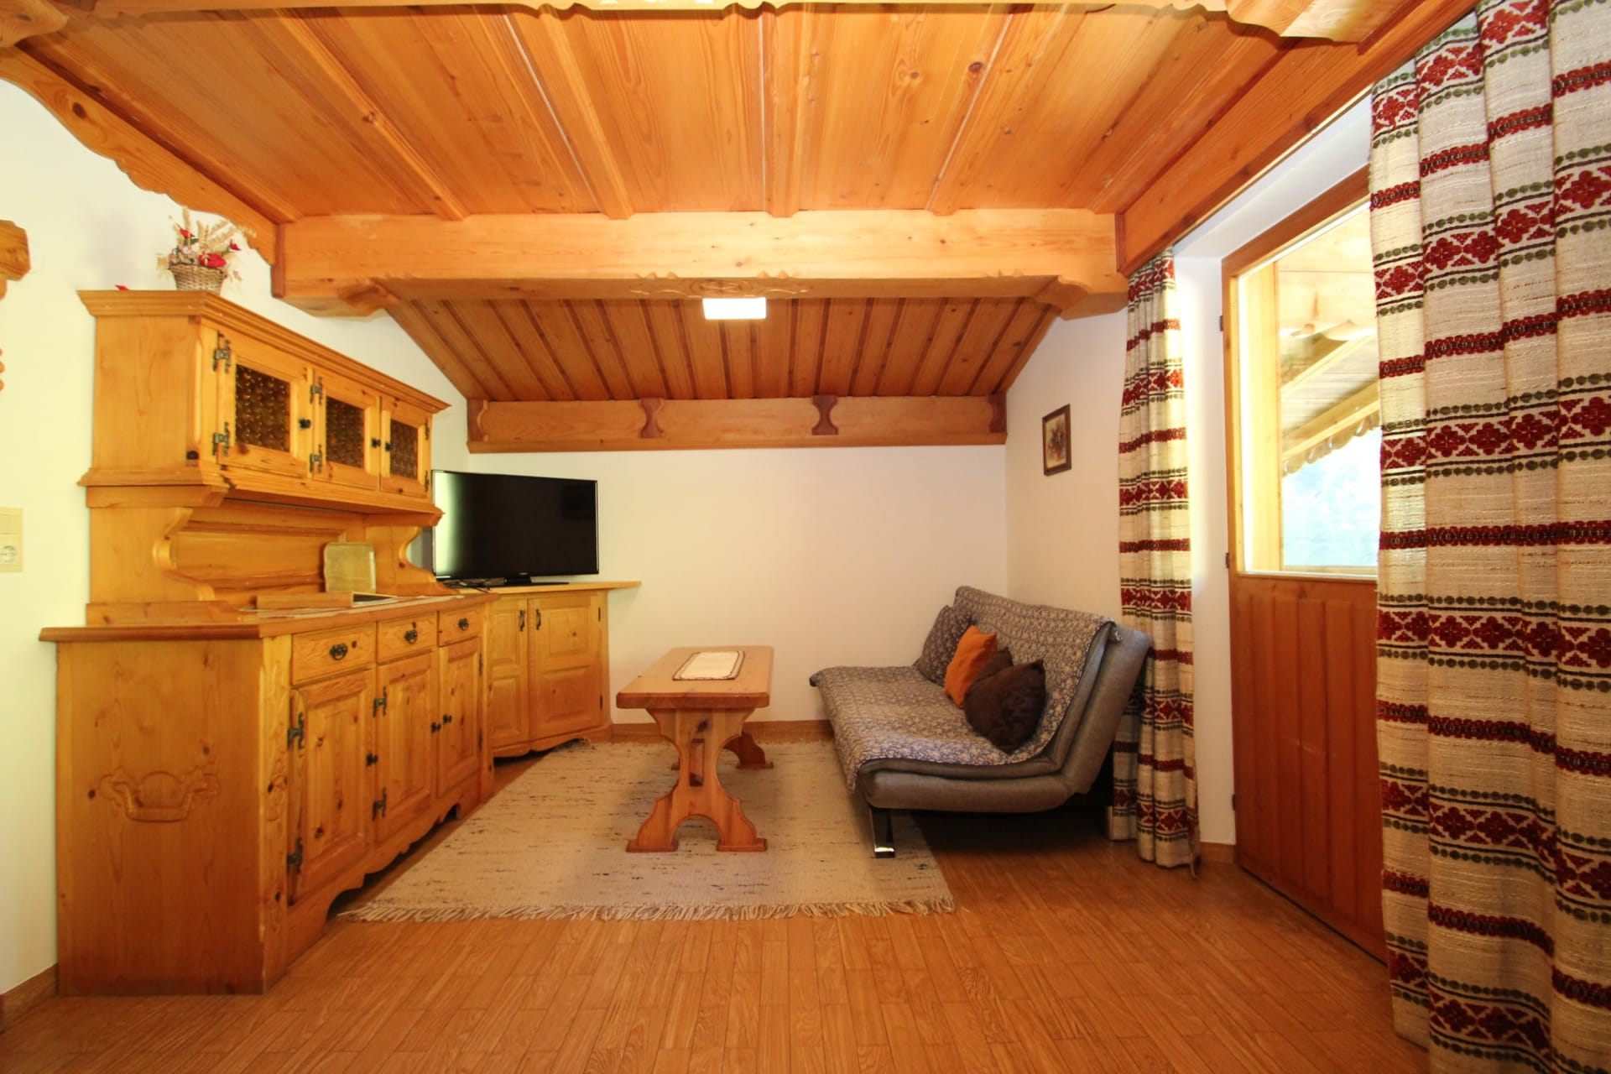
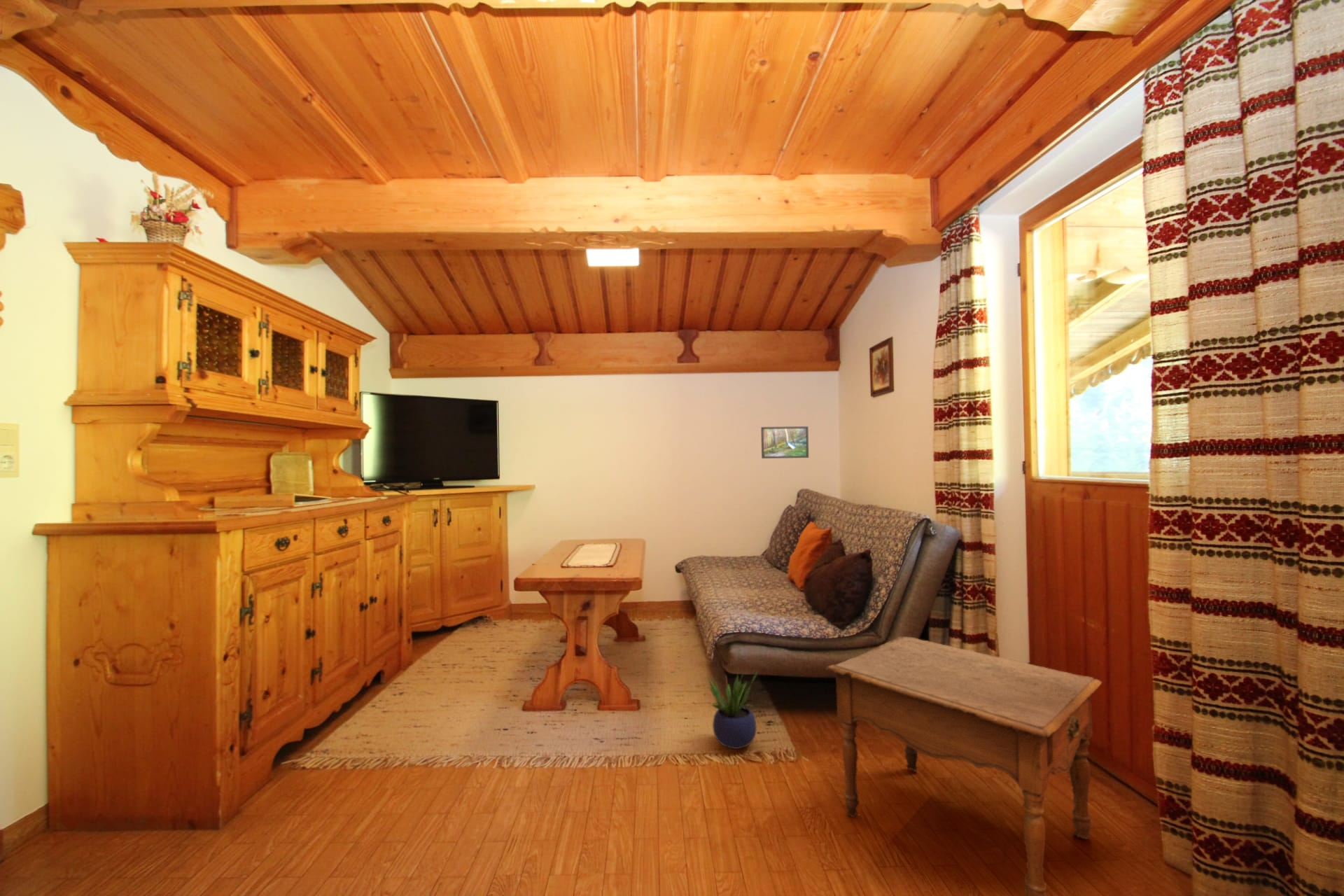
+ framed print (785, 442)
+ side table (960, 748)
+ potted plant (729, 708)
